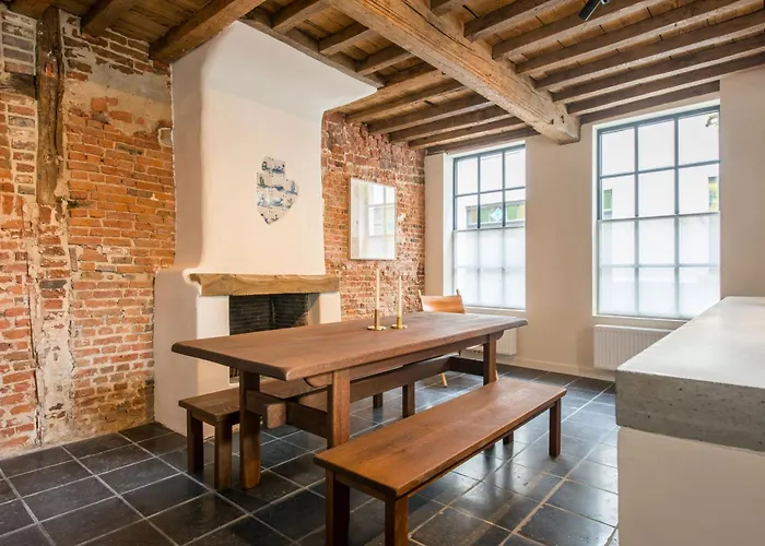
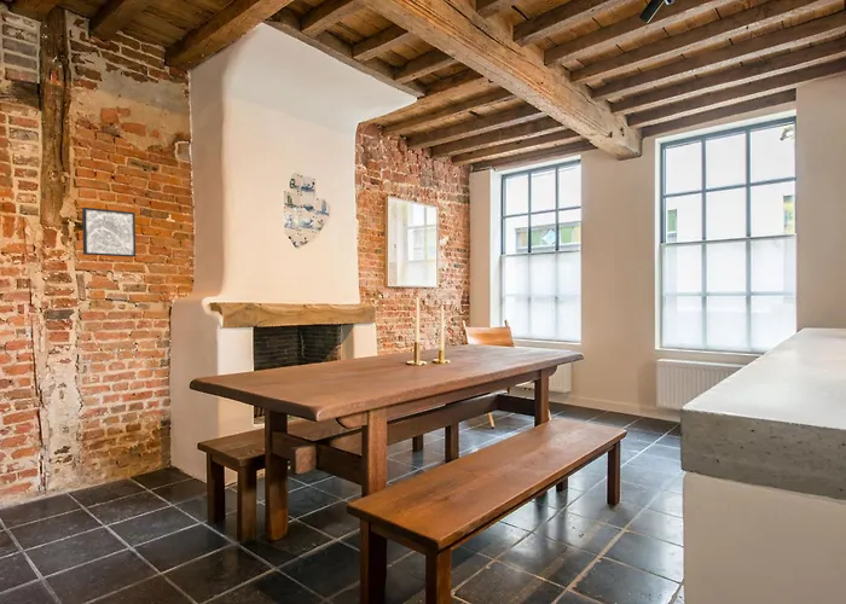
+ wall art (109, 232)
